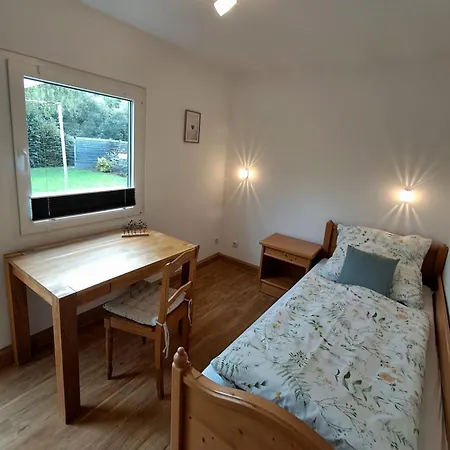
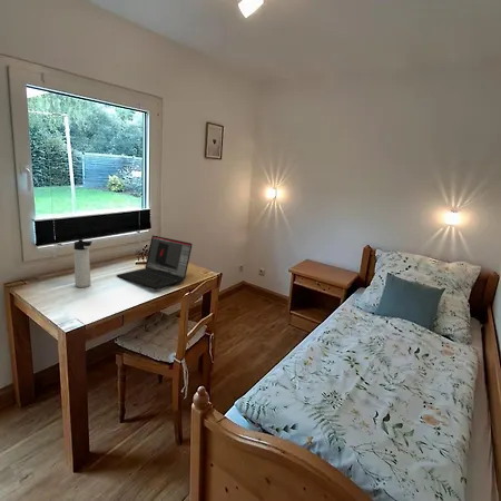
+ thermos bottle (84, 263)
+ laptop (154, 259)
